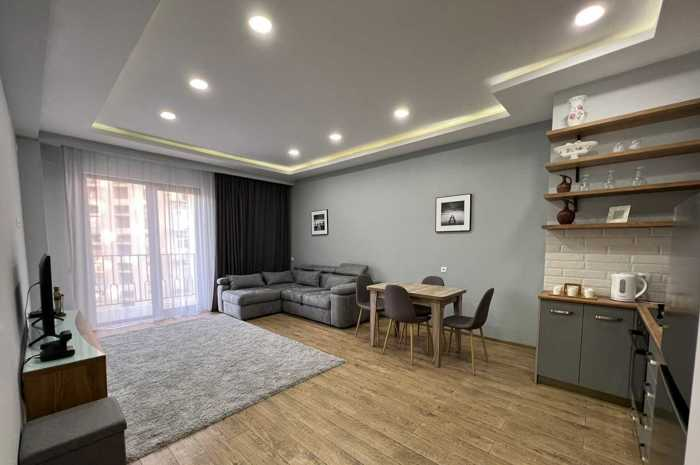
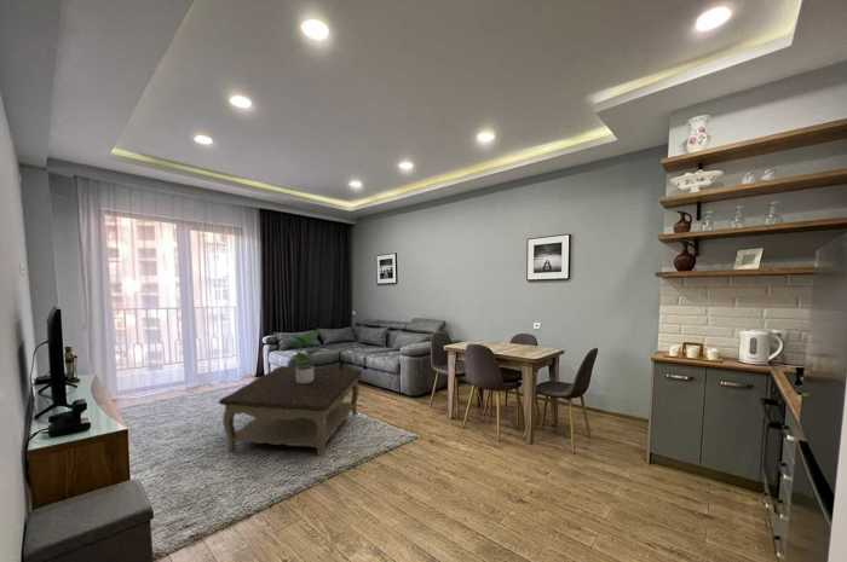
+ potted plant (307, 355)
+ coffee table (299, 406)
